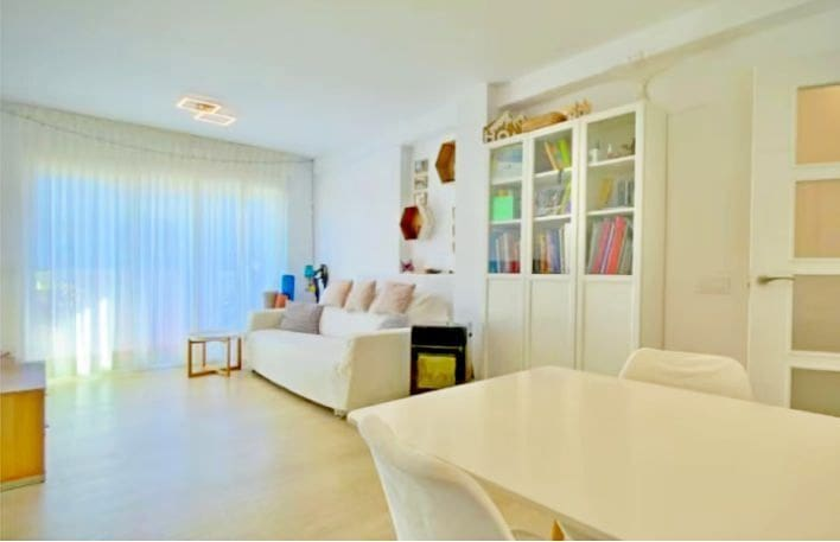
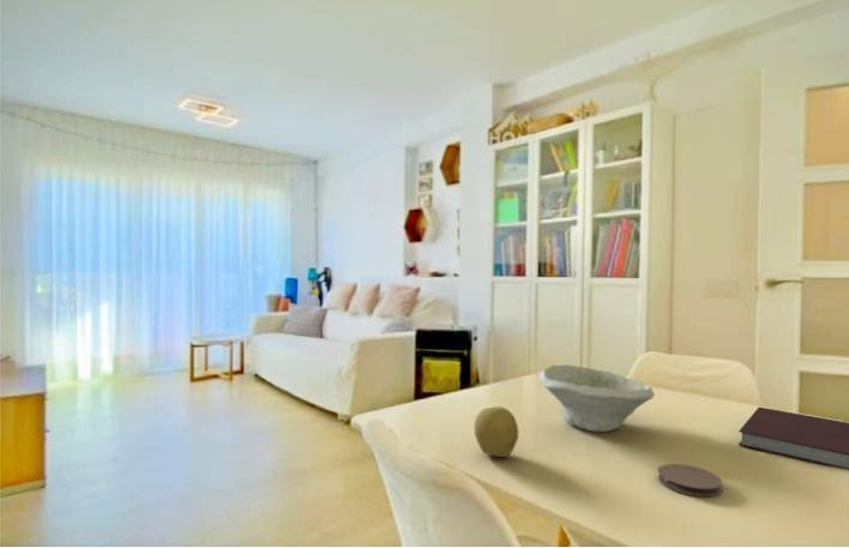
+ notebook (800, 434)
+ bowl (594, 398)
+ coaster (688, 478)
+ fruit (495, 430)
